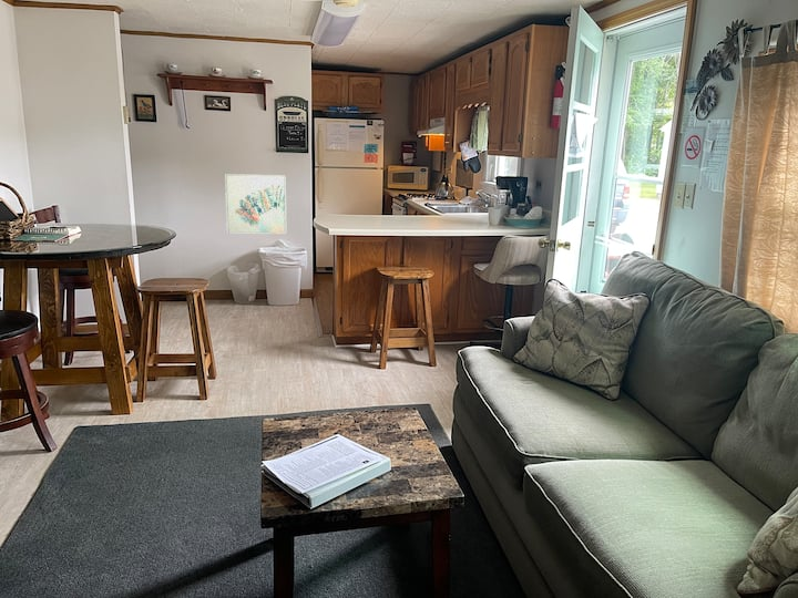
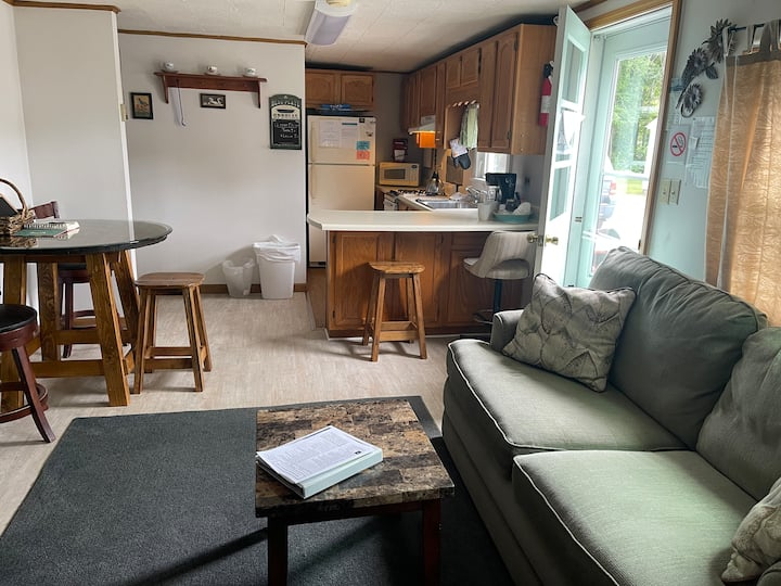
- wall art (256, 204)
